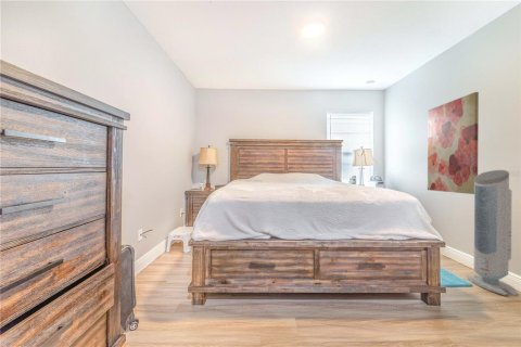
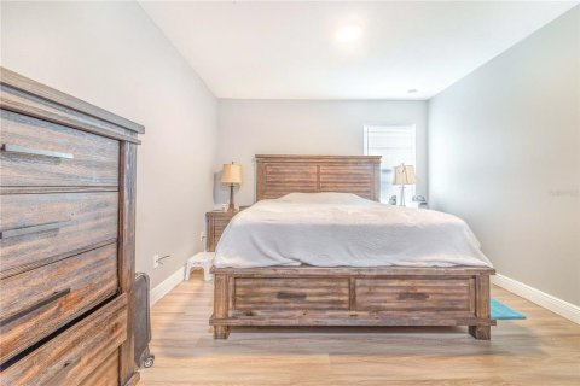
- wall art (449, 146)
- air purifier (491, 227)
